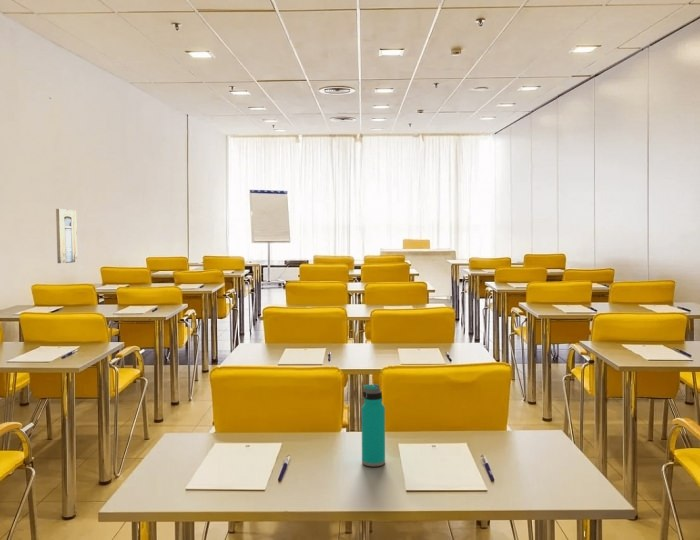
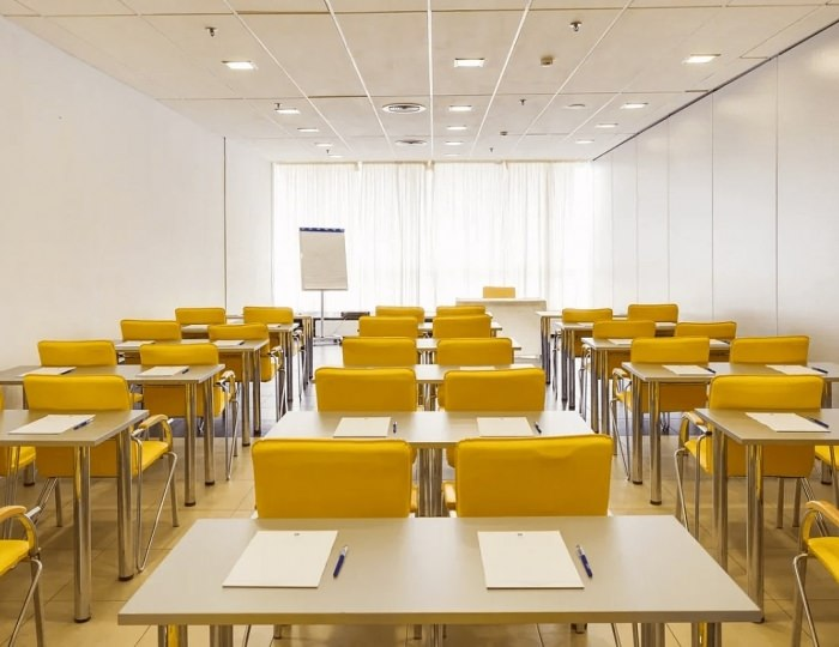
- wall art (67, 236)
- water bottle (373, 423)
